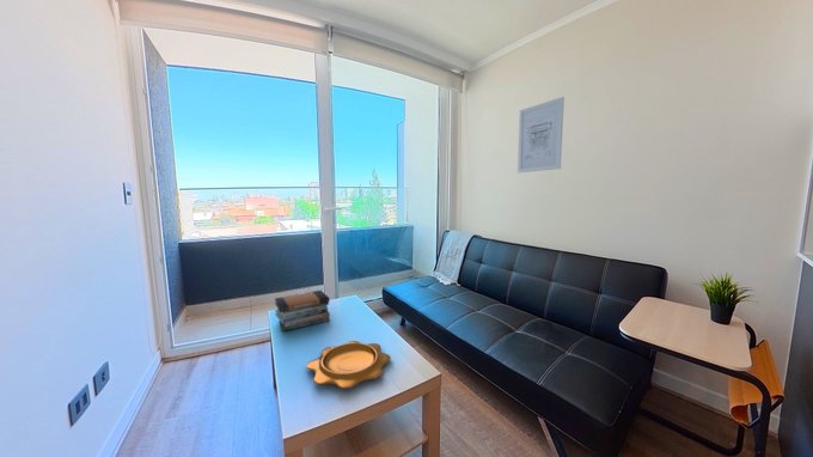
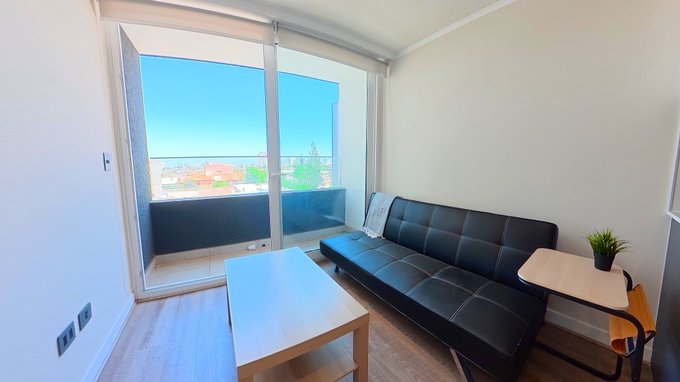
- wall art (538, 138)
- book stack (302, 309)
- decorative bowl (349, 360)
